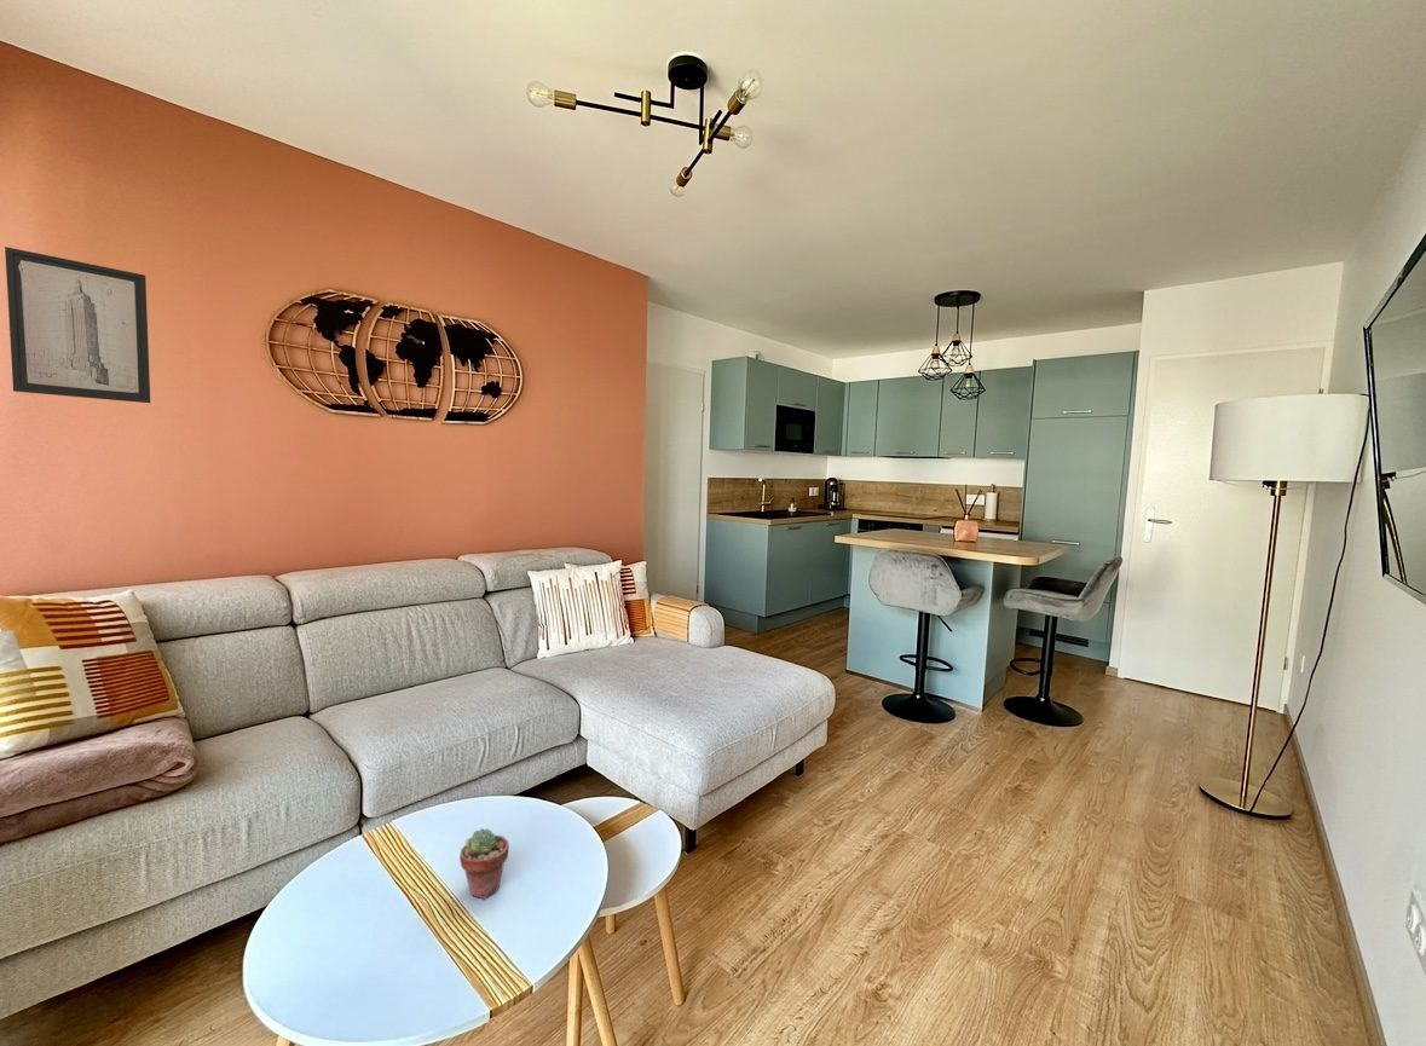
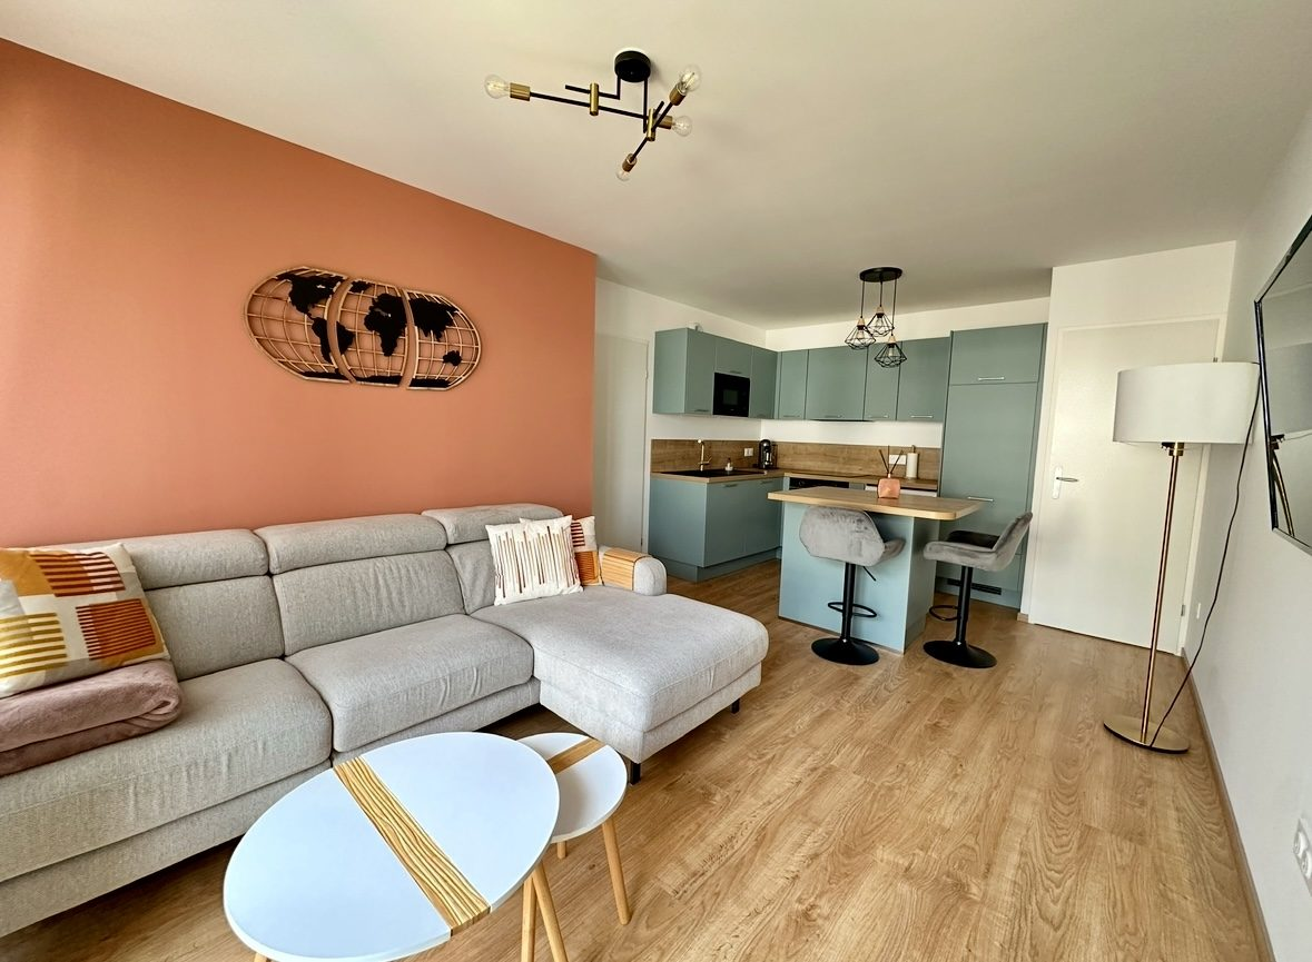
- potted succulent (484, 859)
- wall art (82, 330)
